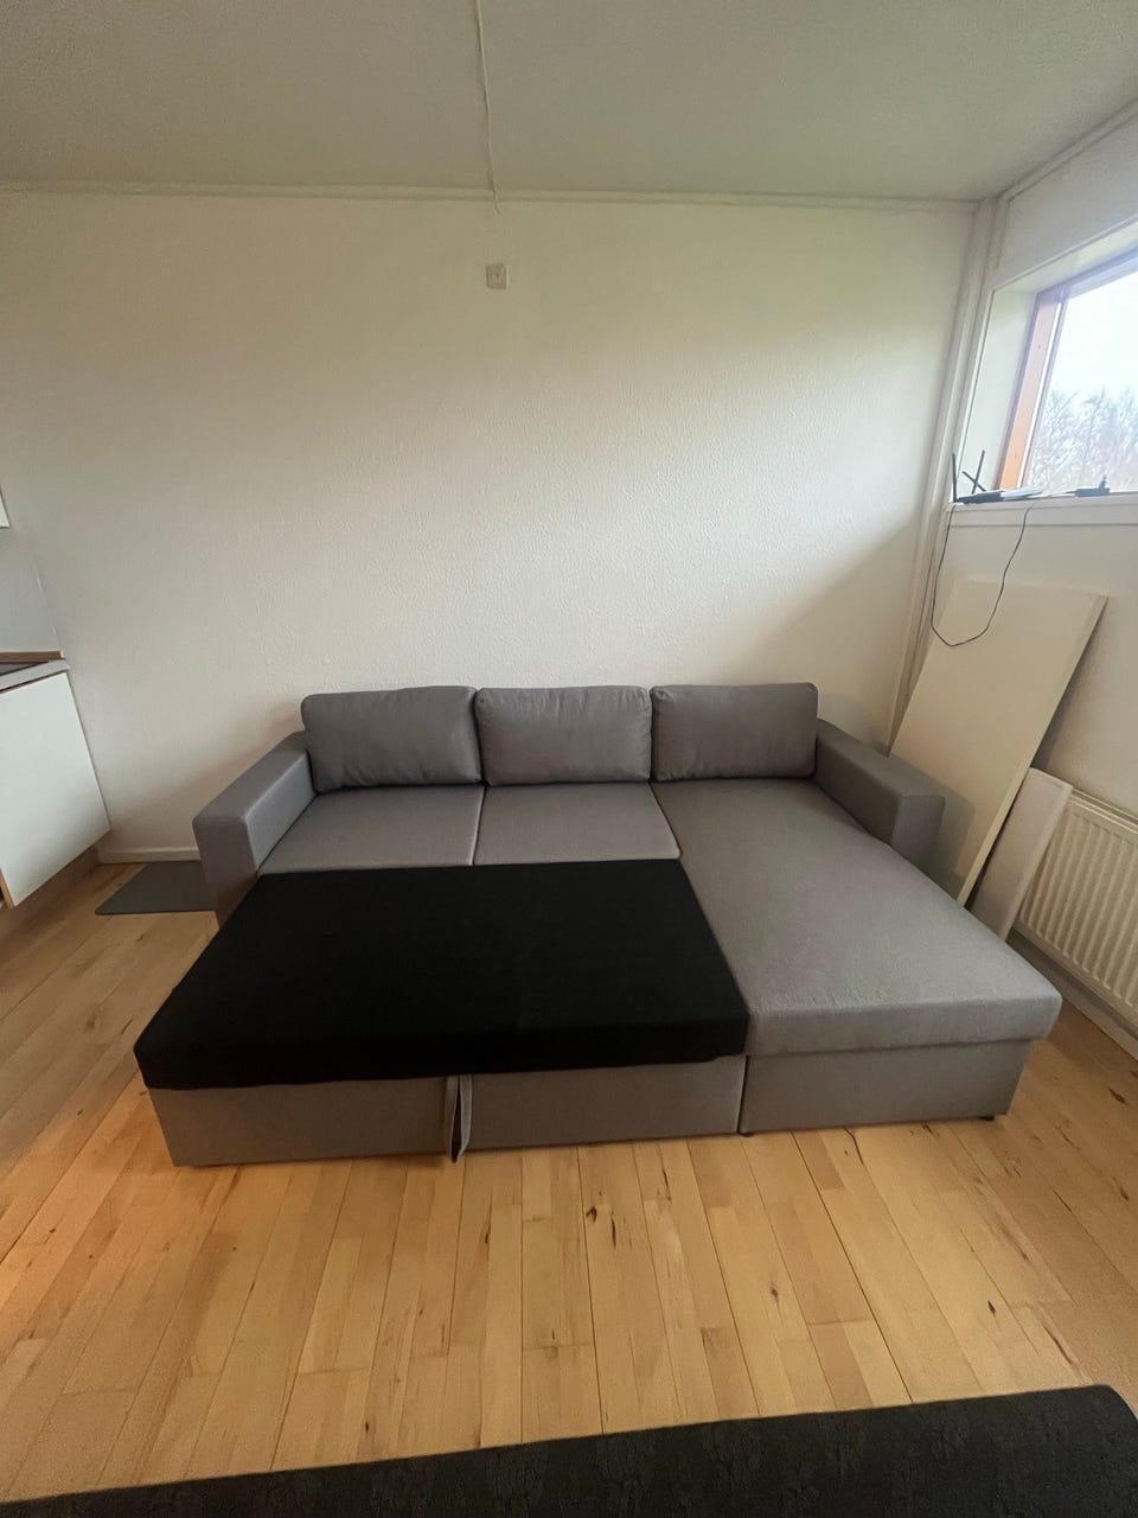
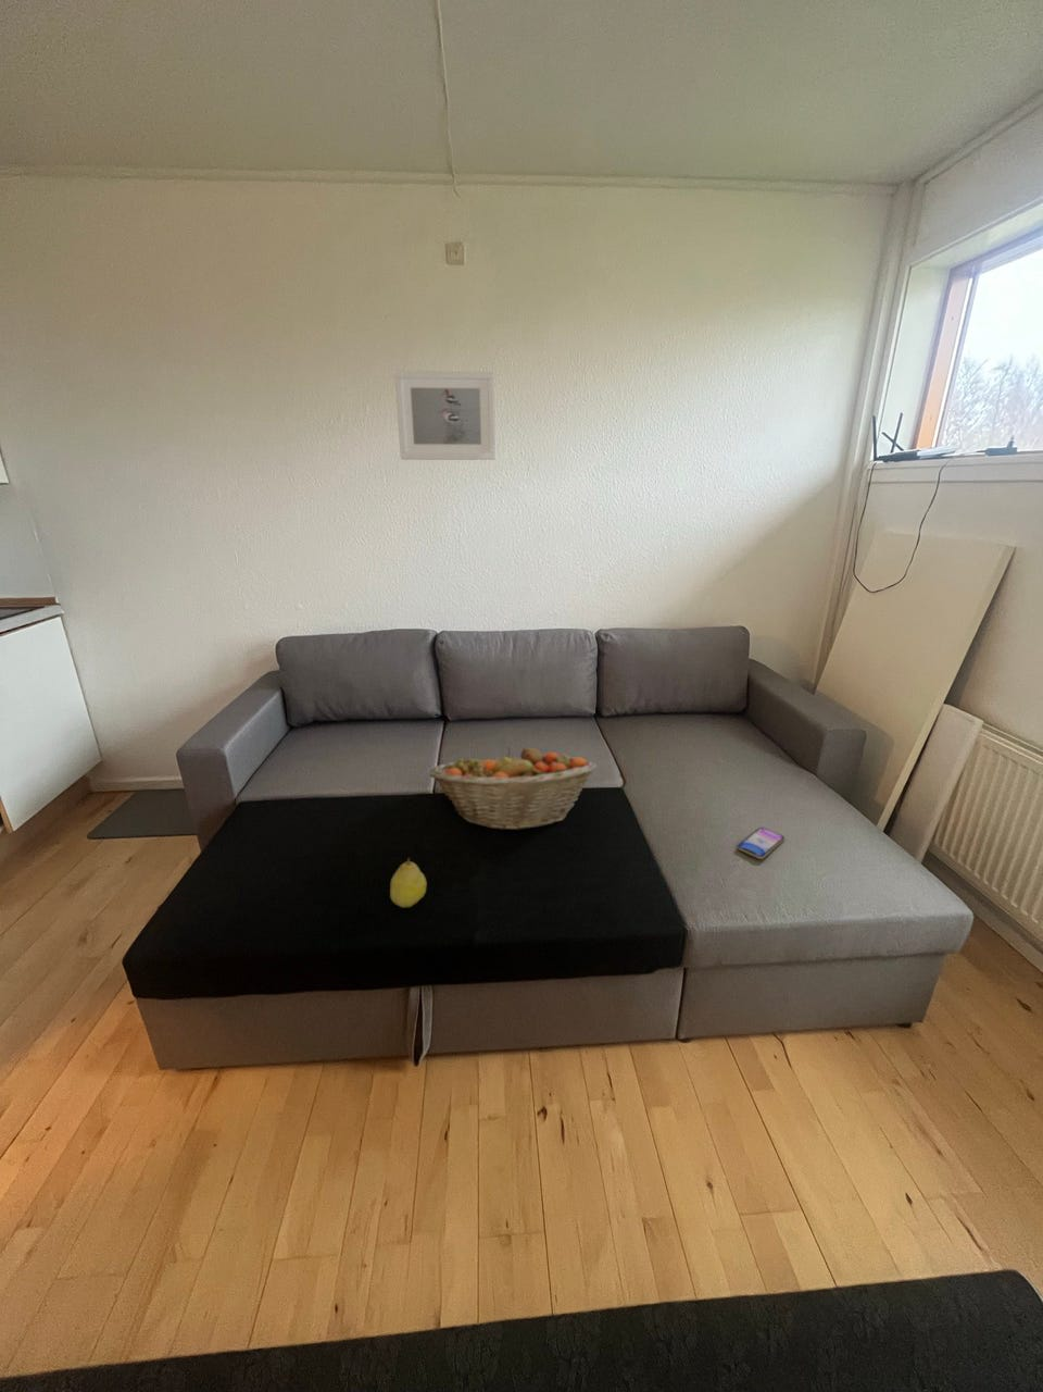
+ smartphone (760, 842)
+ fruit basket (513, 778)
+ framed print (447, 417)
+ fruit (408, 882)
